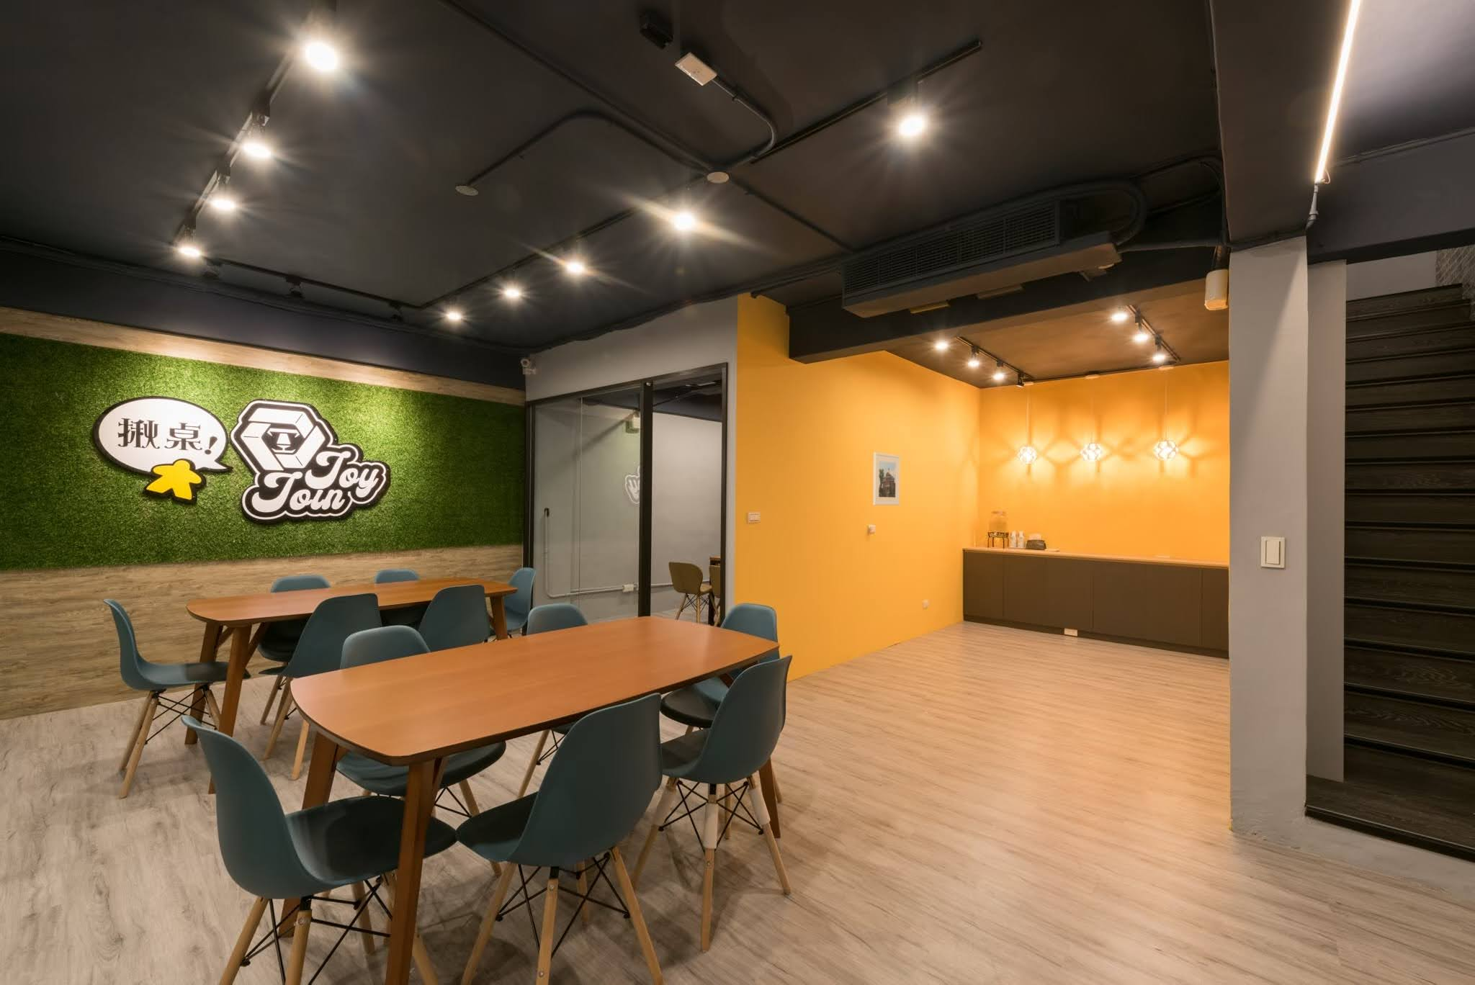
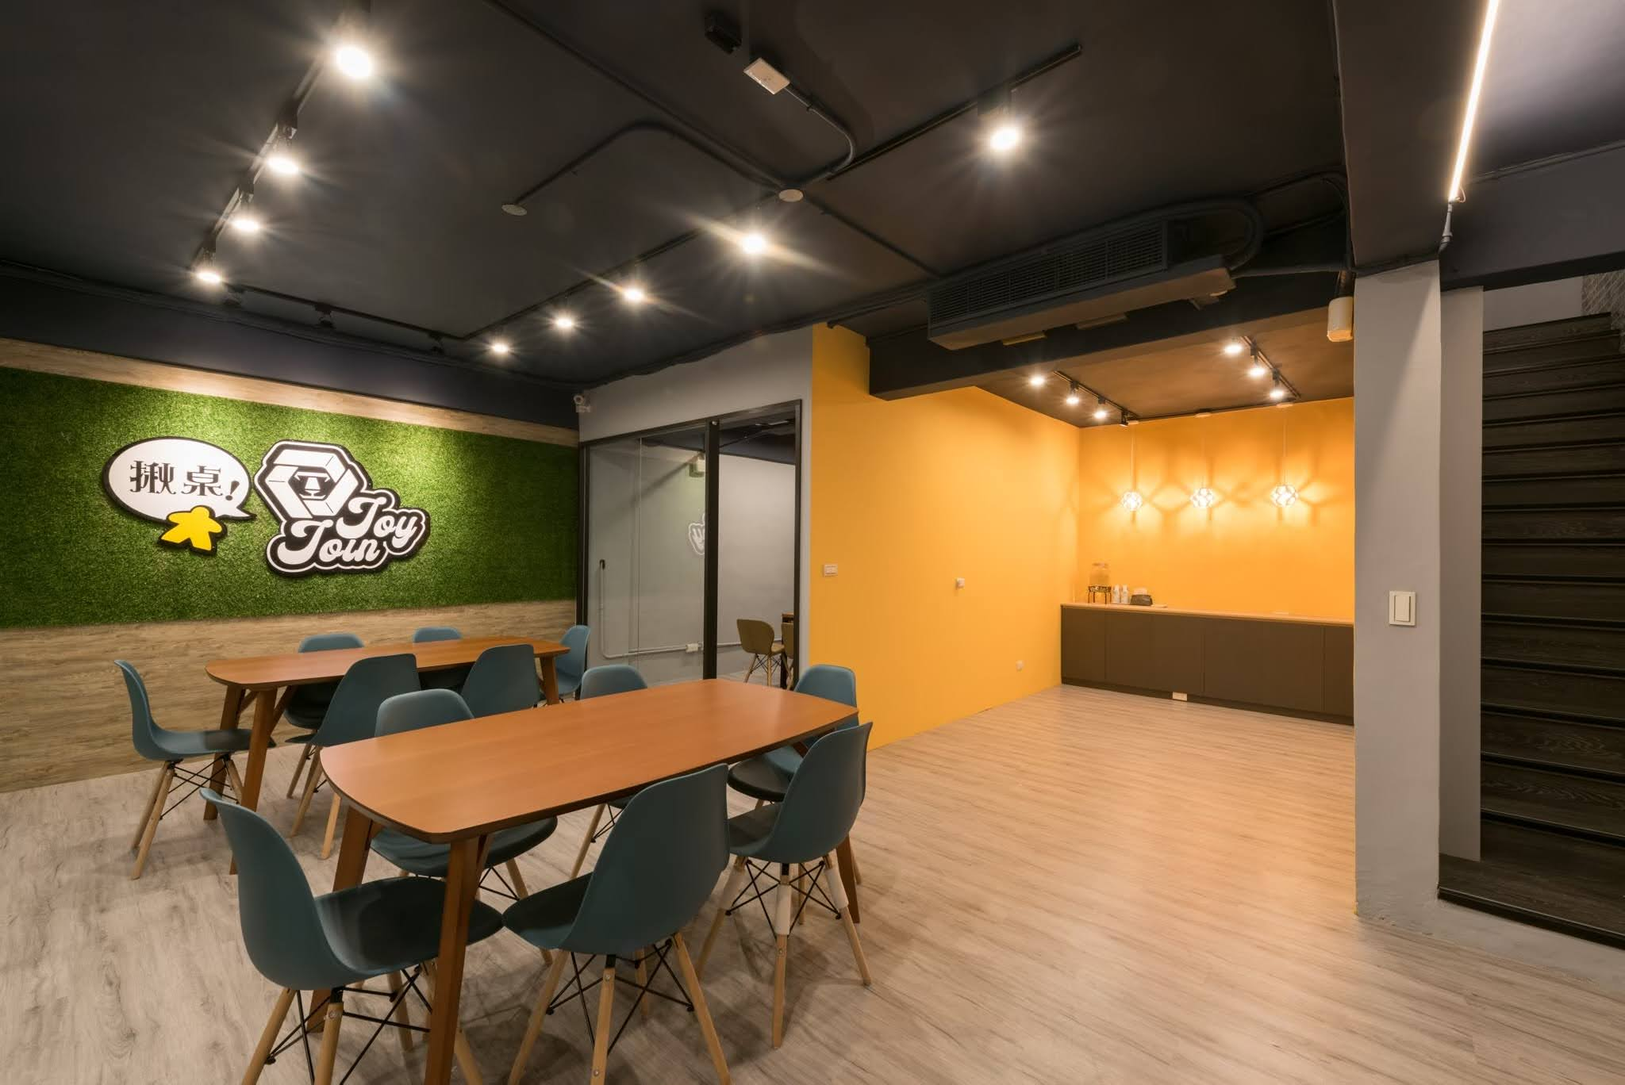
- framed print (887, 479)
